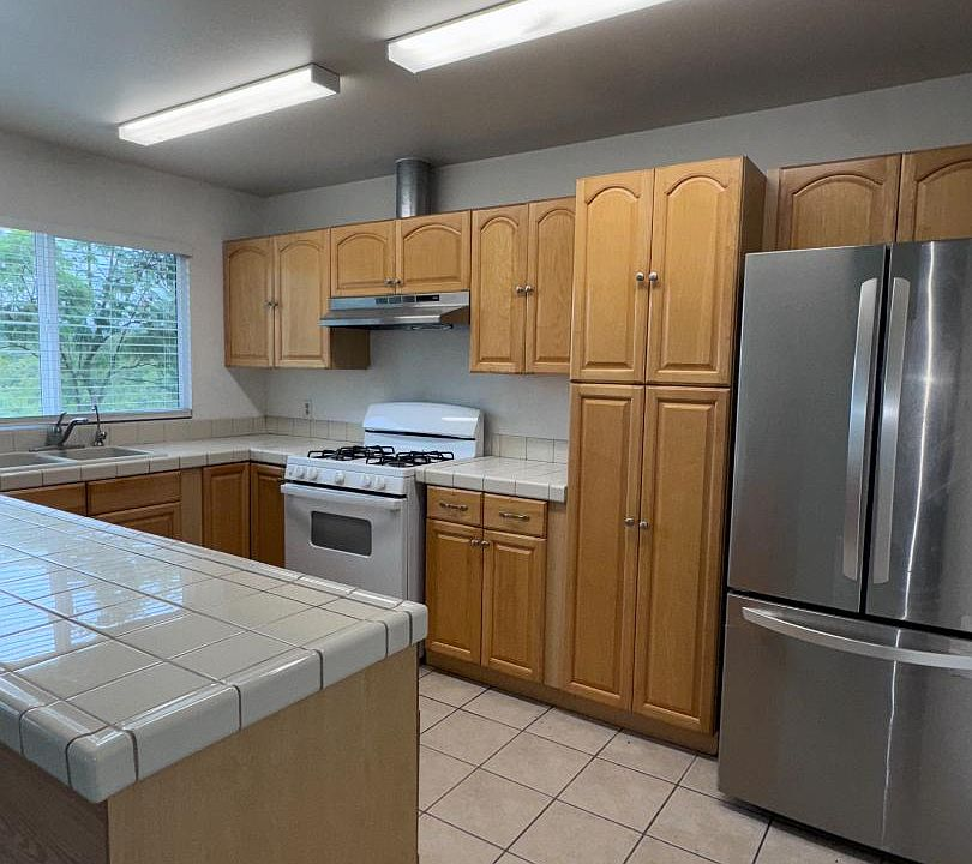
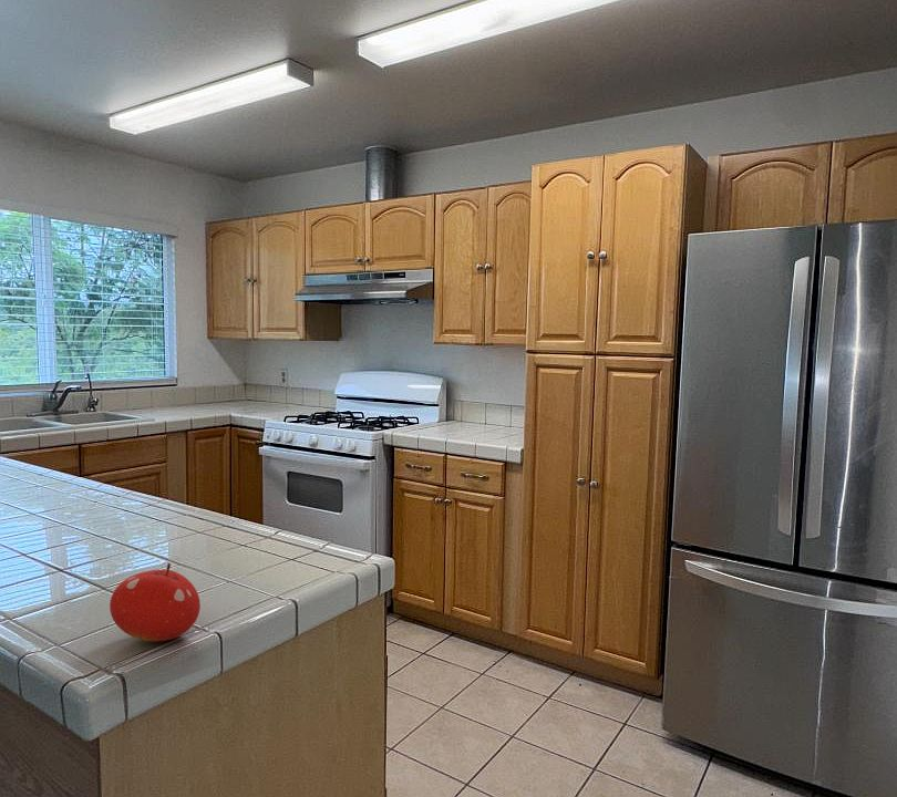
+ fruit (155, 600)
